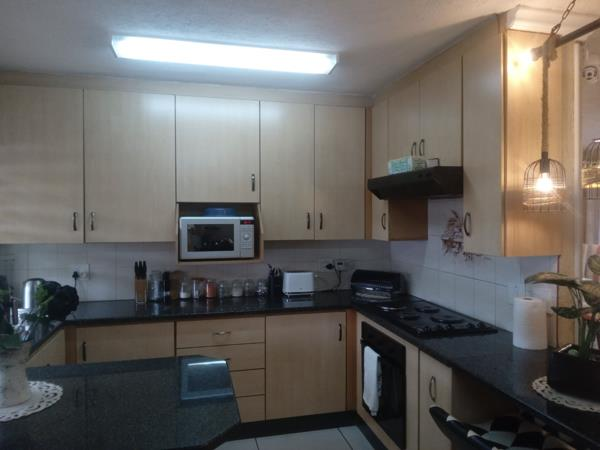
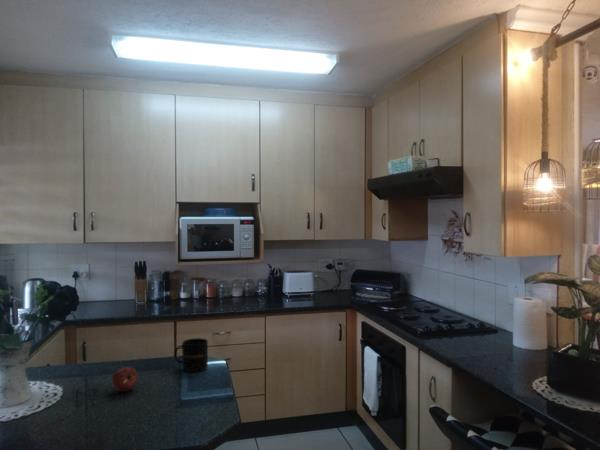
+ mug (191, 354)
+ apple (124, 378)
